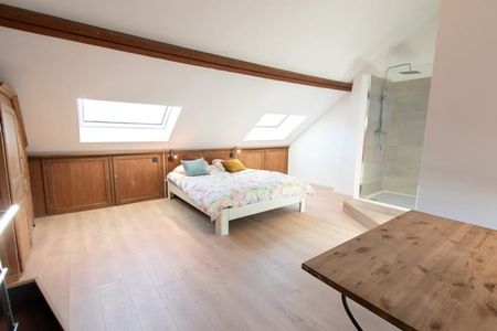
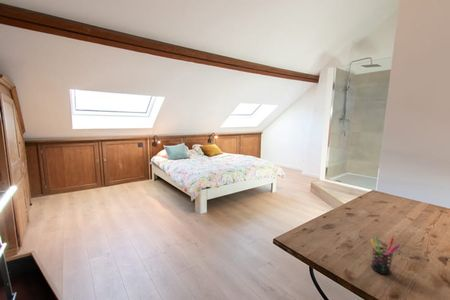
+ pen holder (382, 252)
